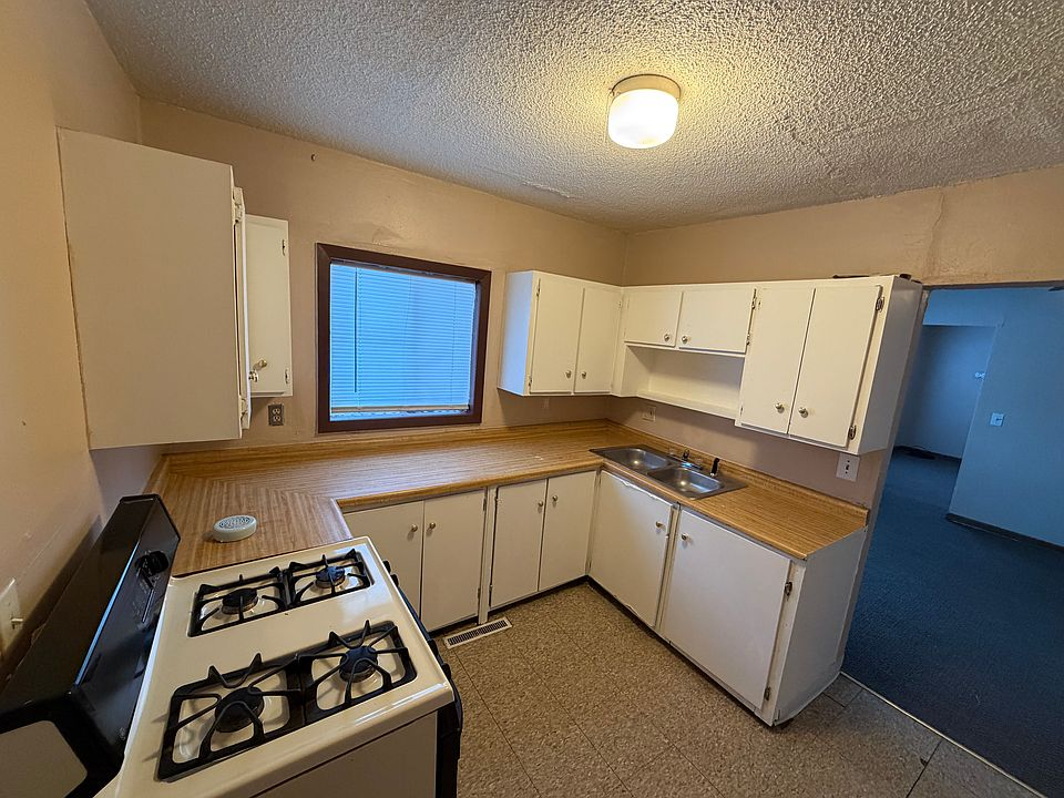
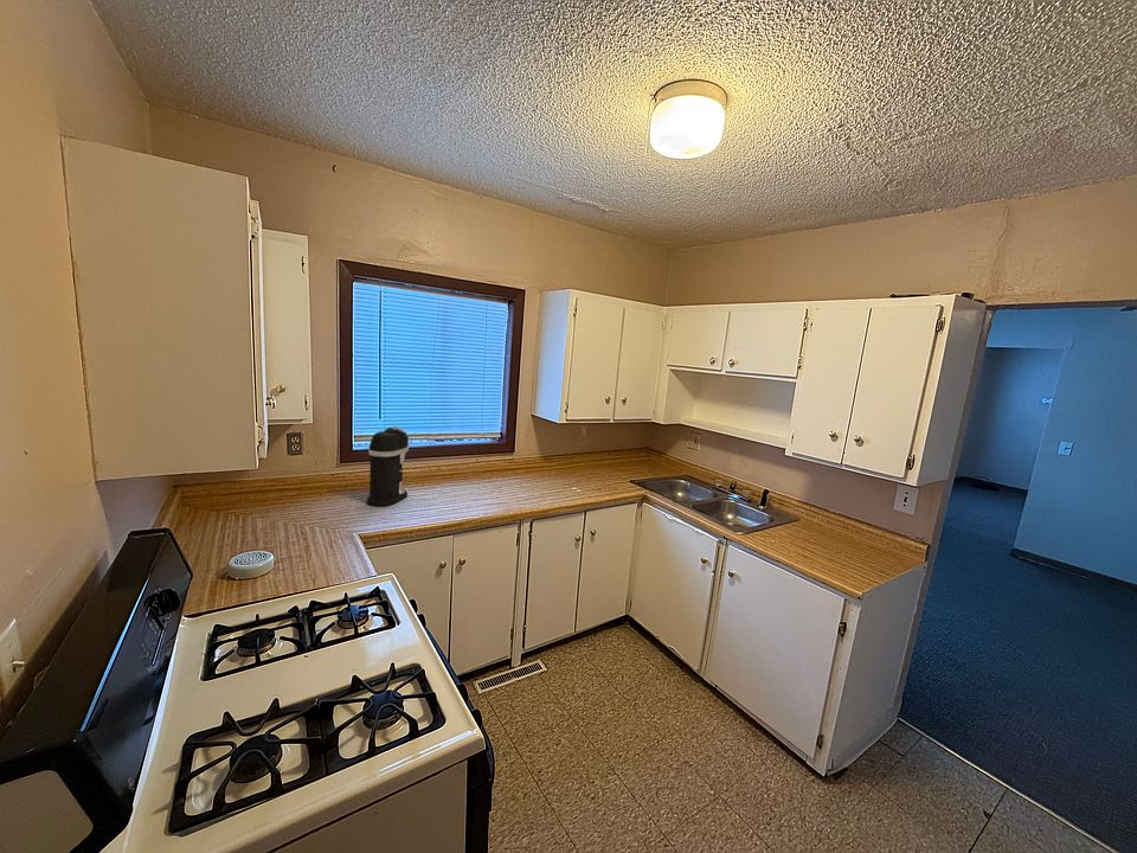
+ coffee maker (388, 463)
